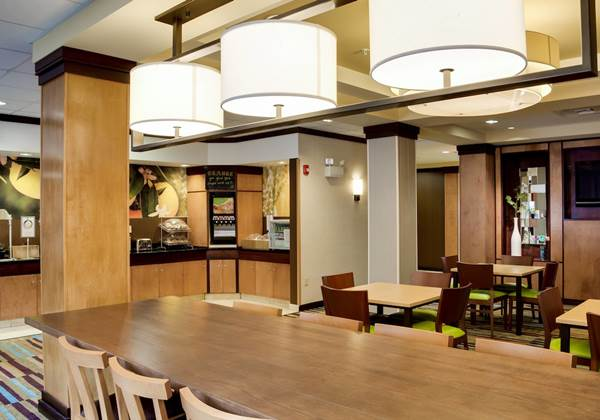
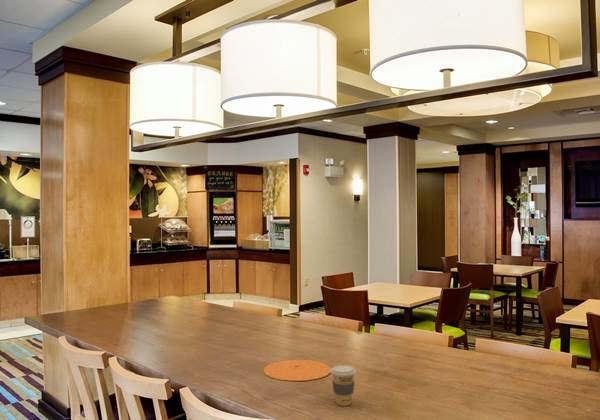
+ plate (297, 367)
+ coffee cup (343, 385)
